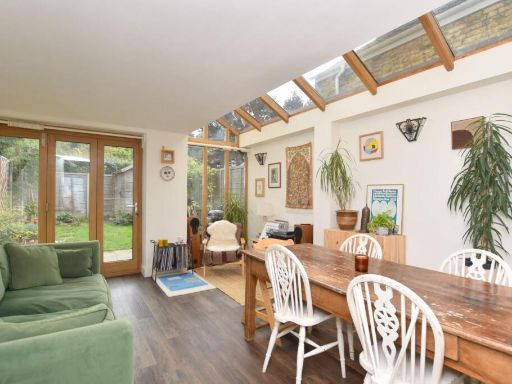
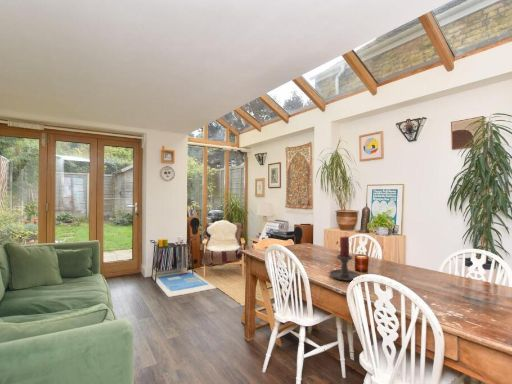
+ candle holder (344, 255)
